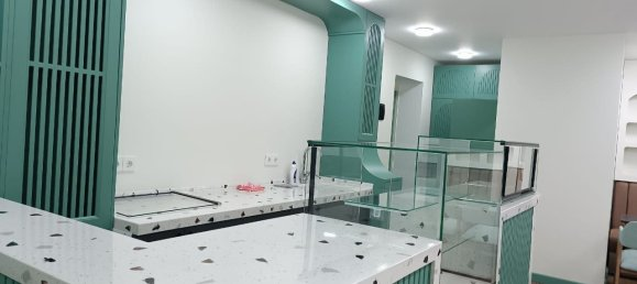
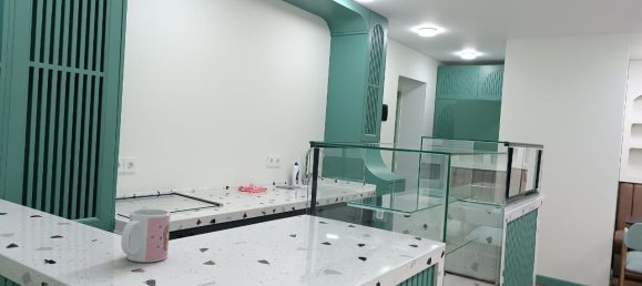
+ mug (144, 235)
